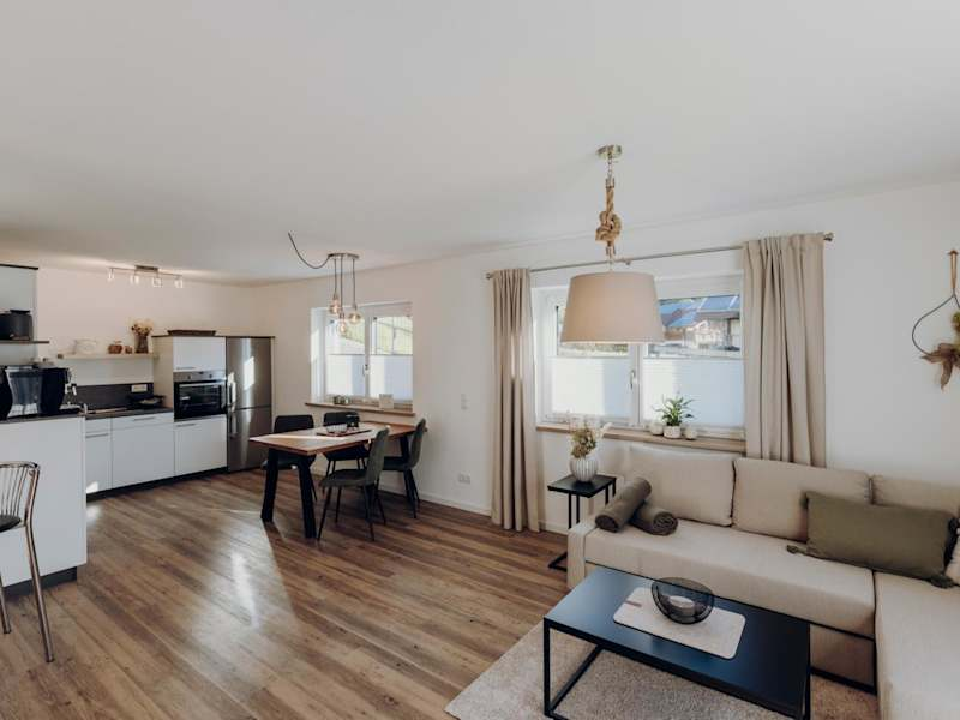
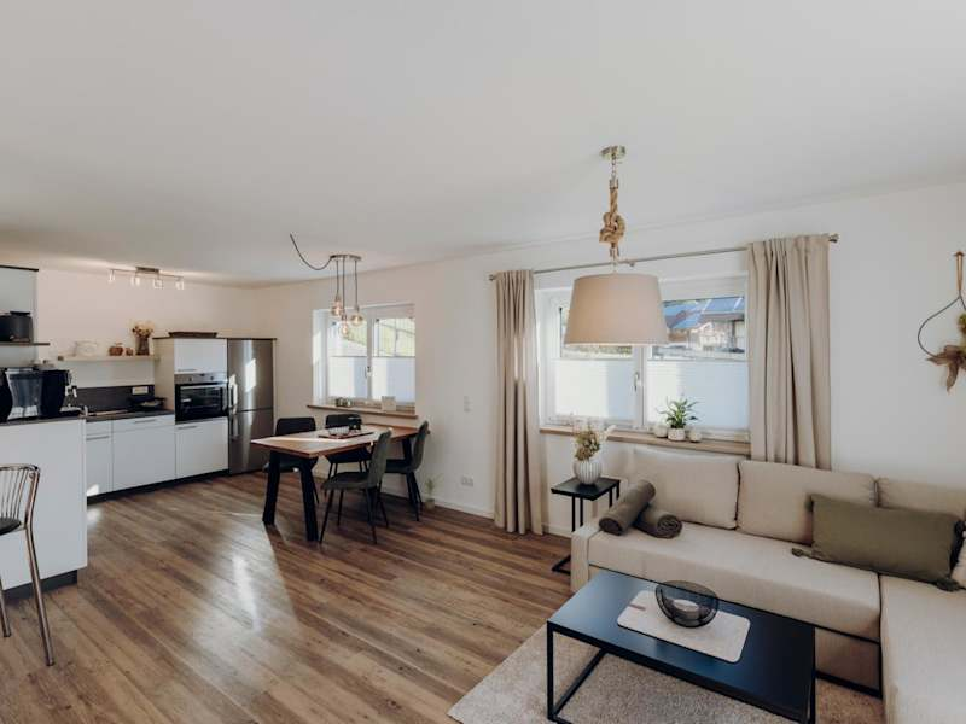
+ potted plant (430, 491)
